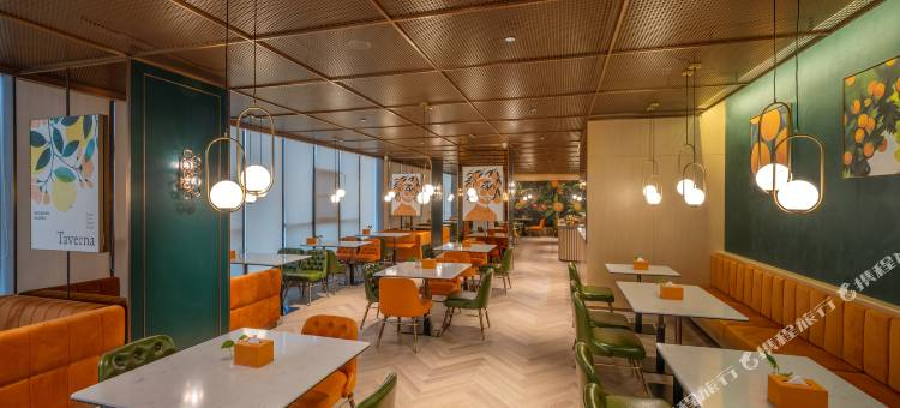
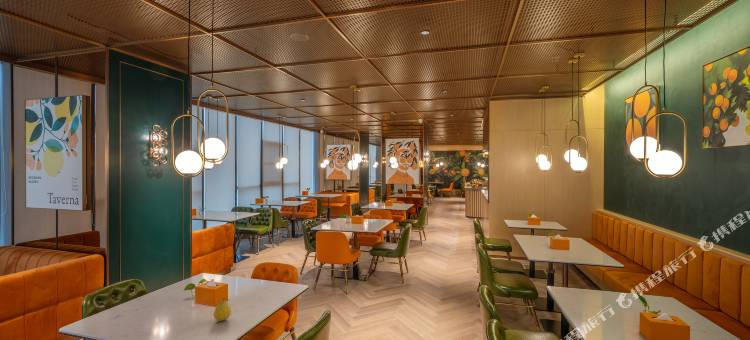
+ fruit (222, 309)
